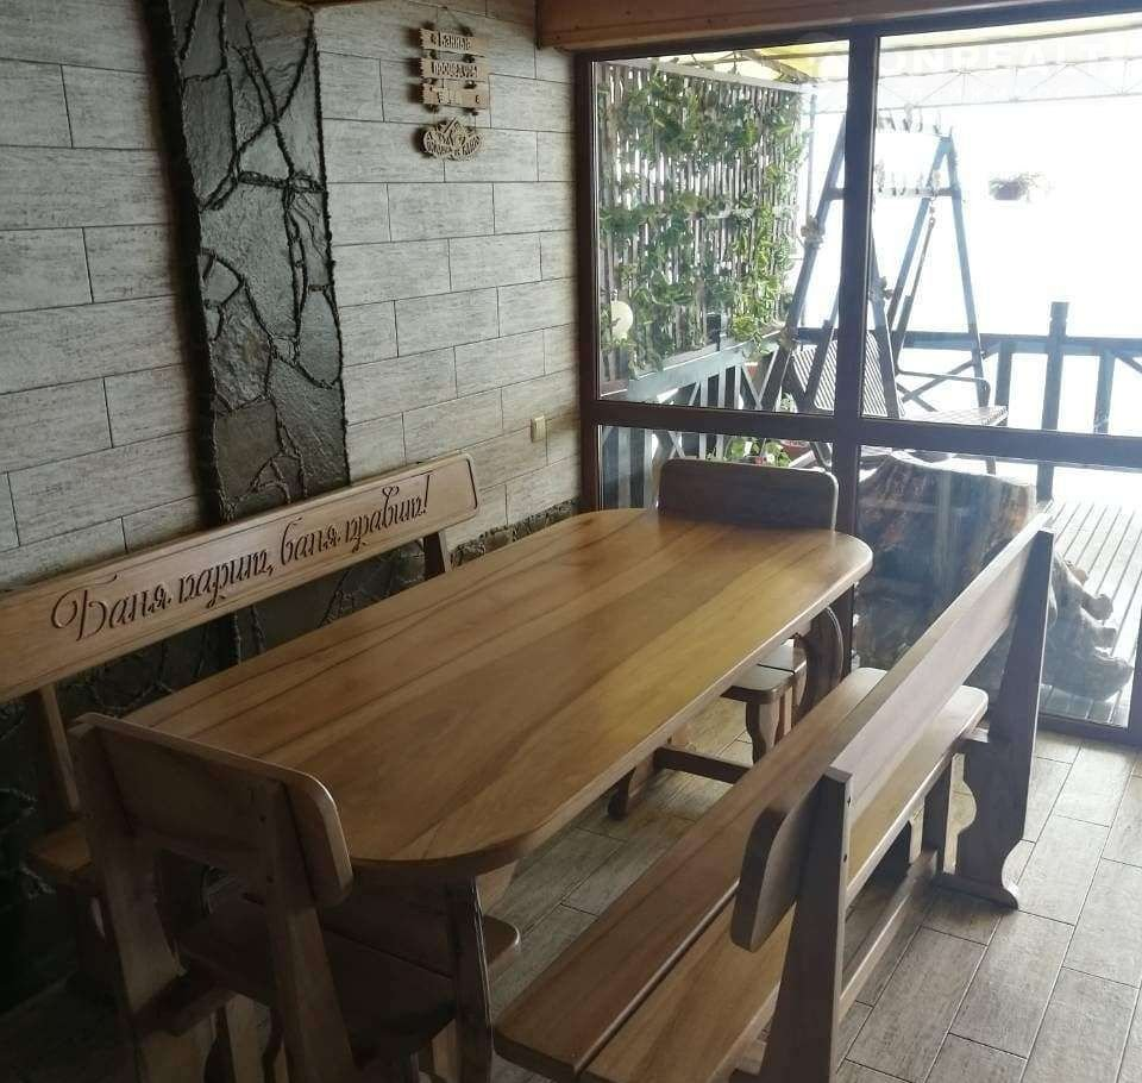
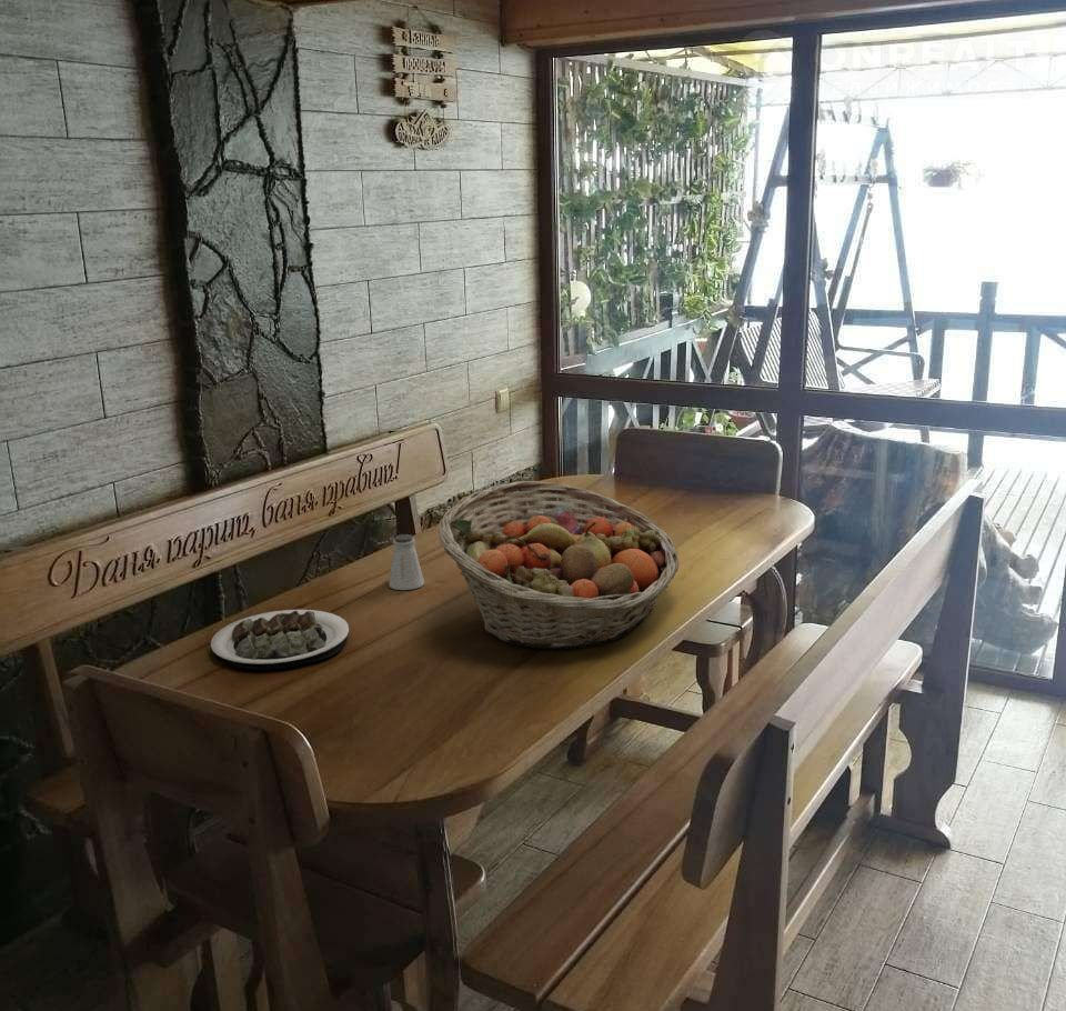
+ plate (280, 633)
+ saltshaker (404, 560)
+ fruit basket (561, 559)
